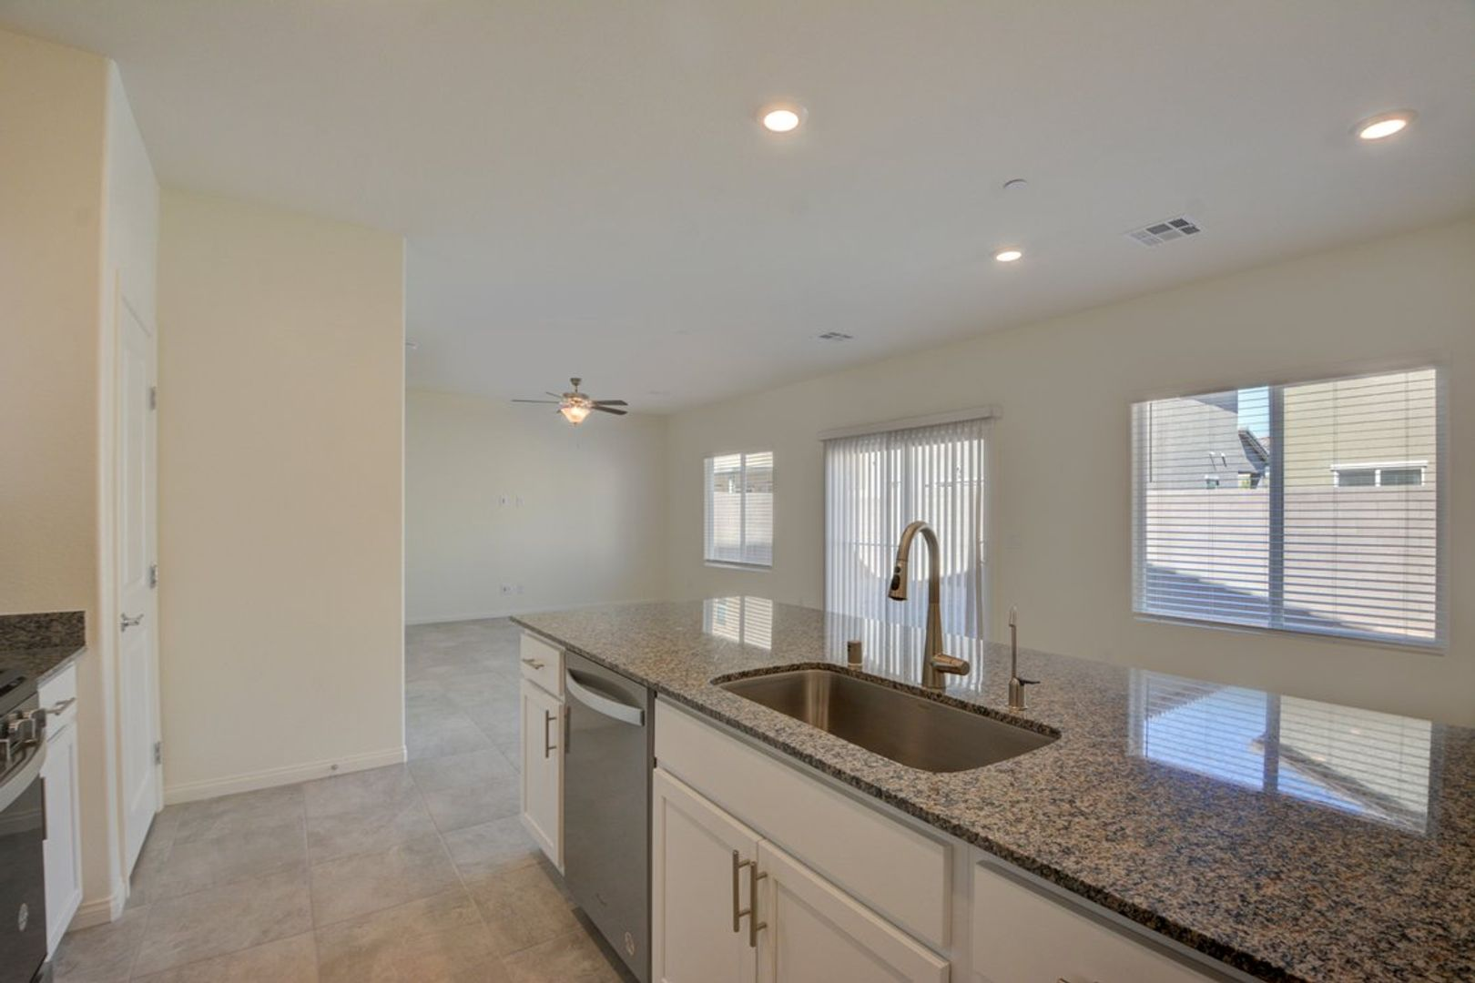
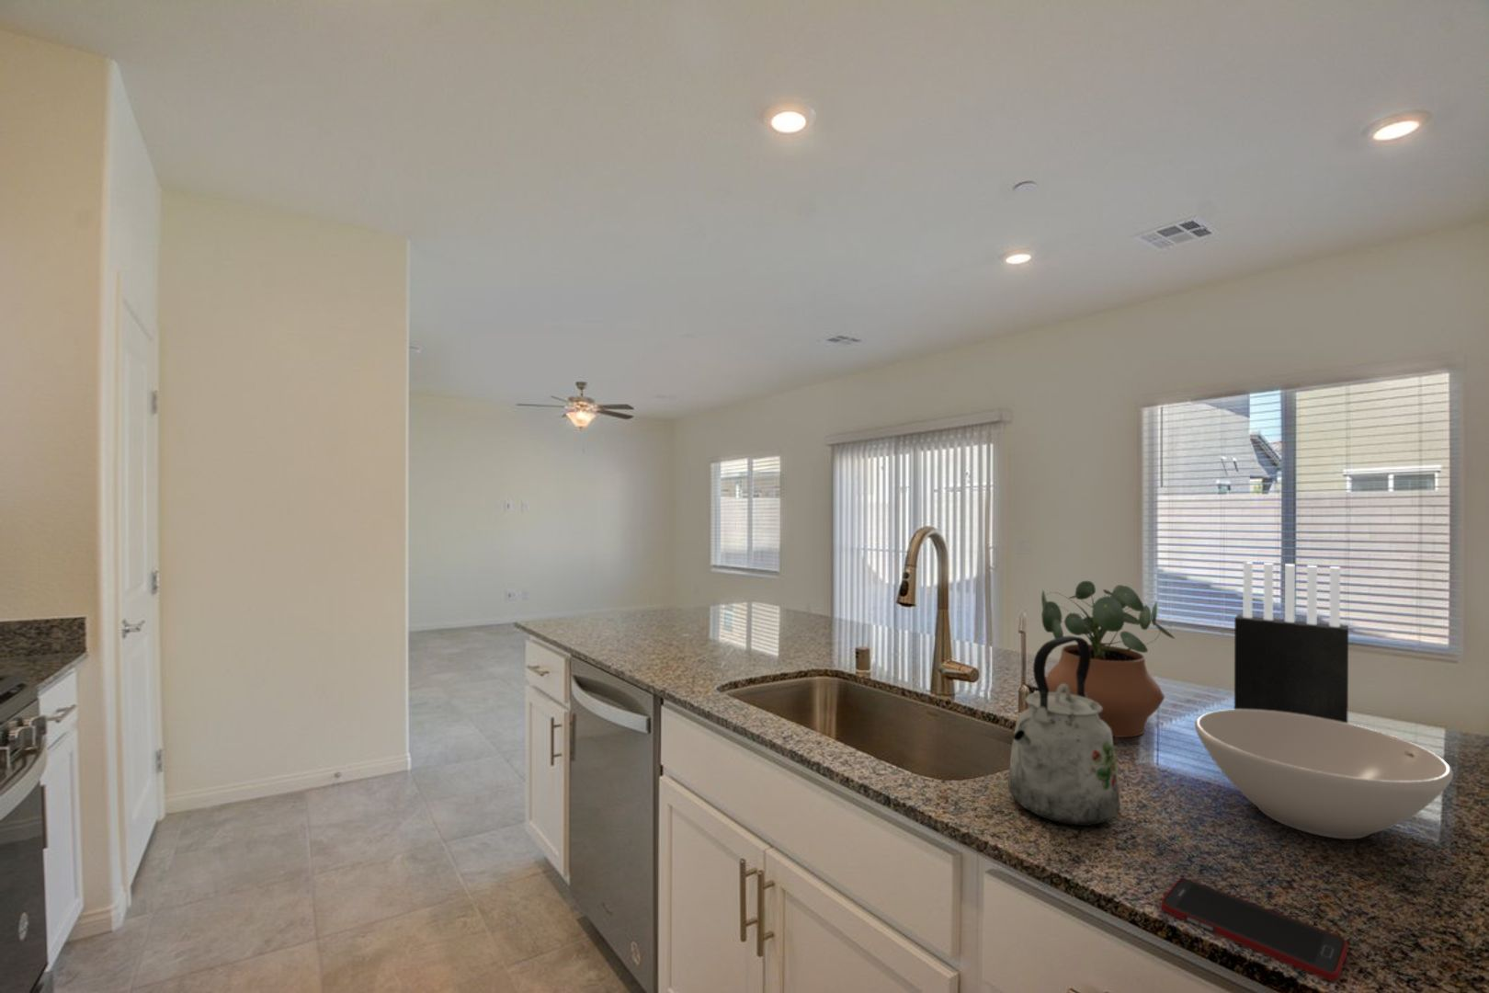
+ potted plant (1107, 651)
+ cell phone (1249, 924)
+ knife block (1291, 646)
+ bowl (1311, 779)
+ kettle (1052, 727)
